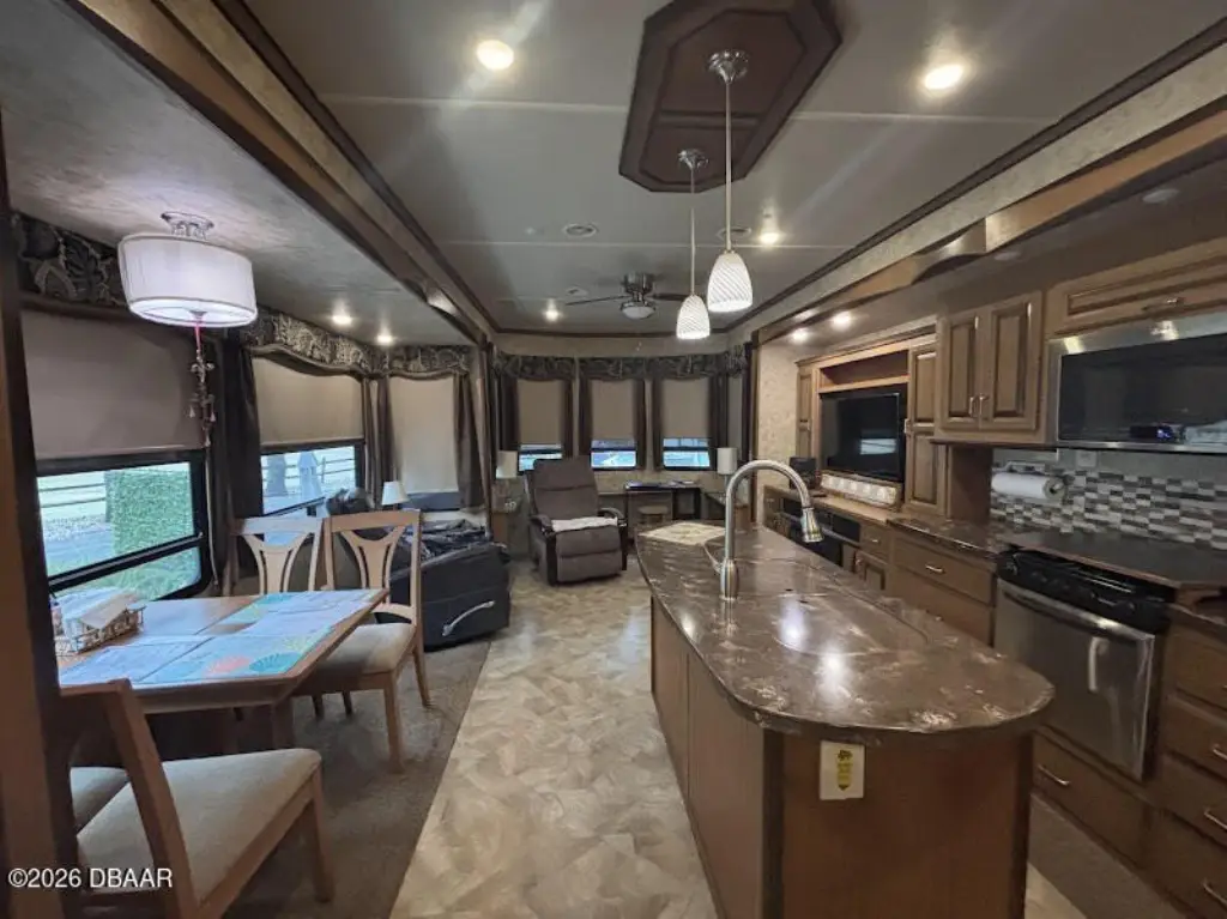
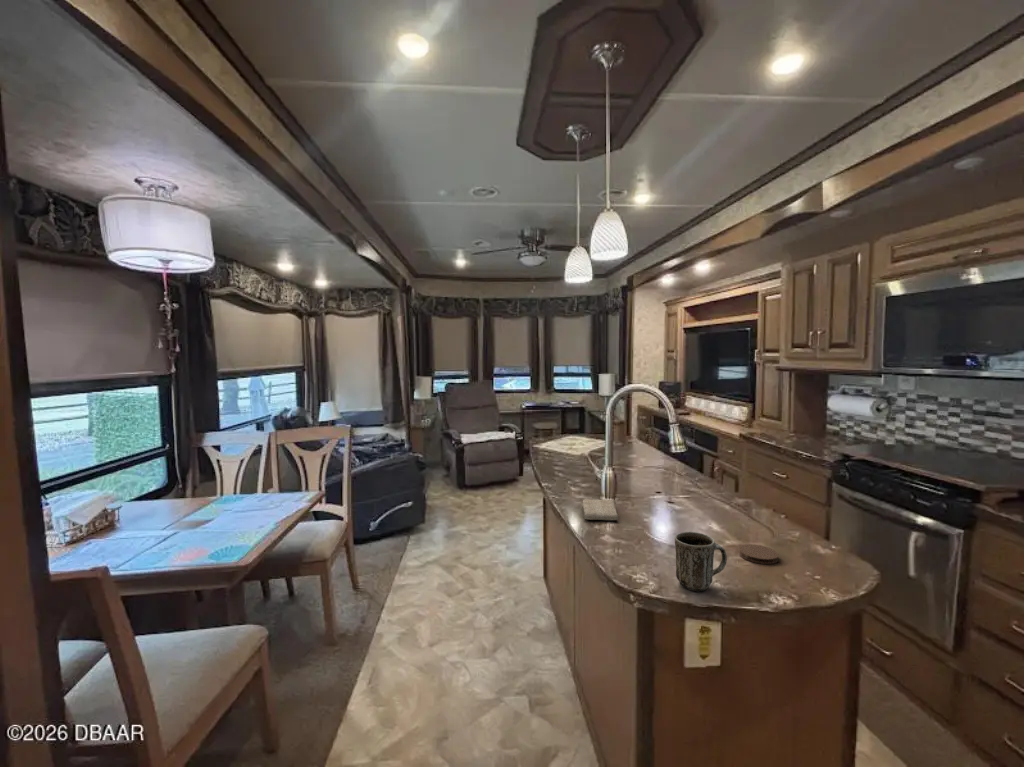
+ coaster (758, 553)
+ mug (699, 560)
+ washcloth (599, 508)
